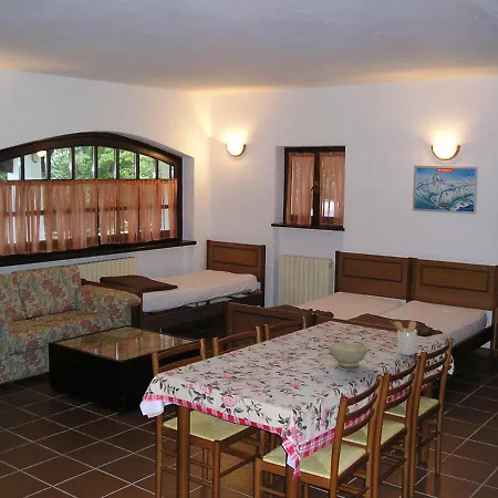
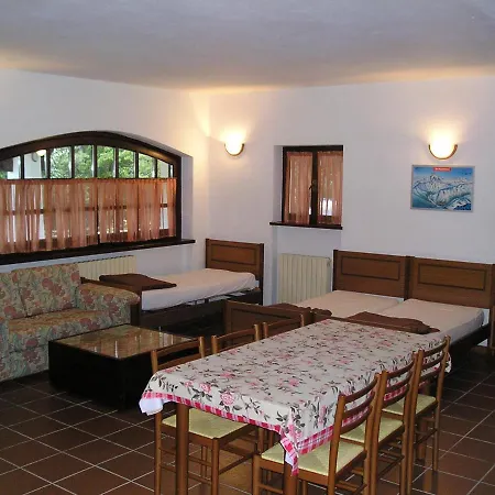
- utensil holder (403, 336)
- bowl (347, 355)
